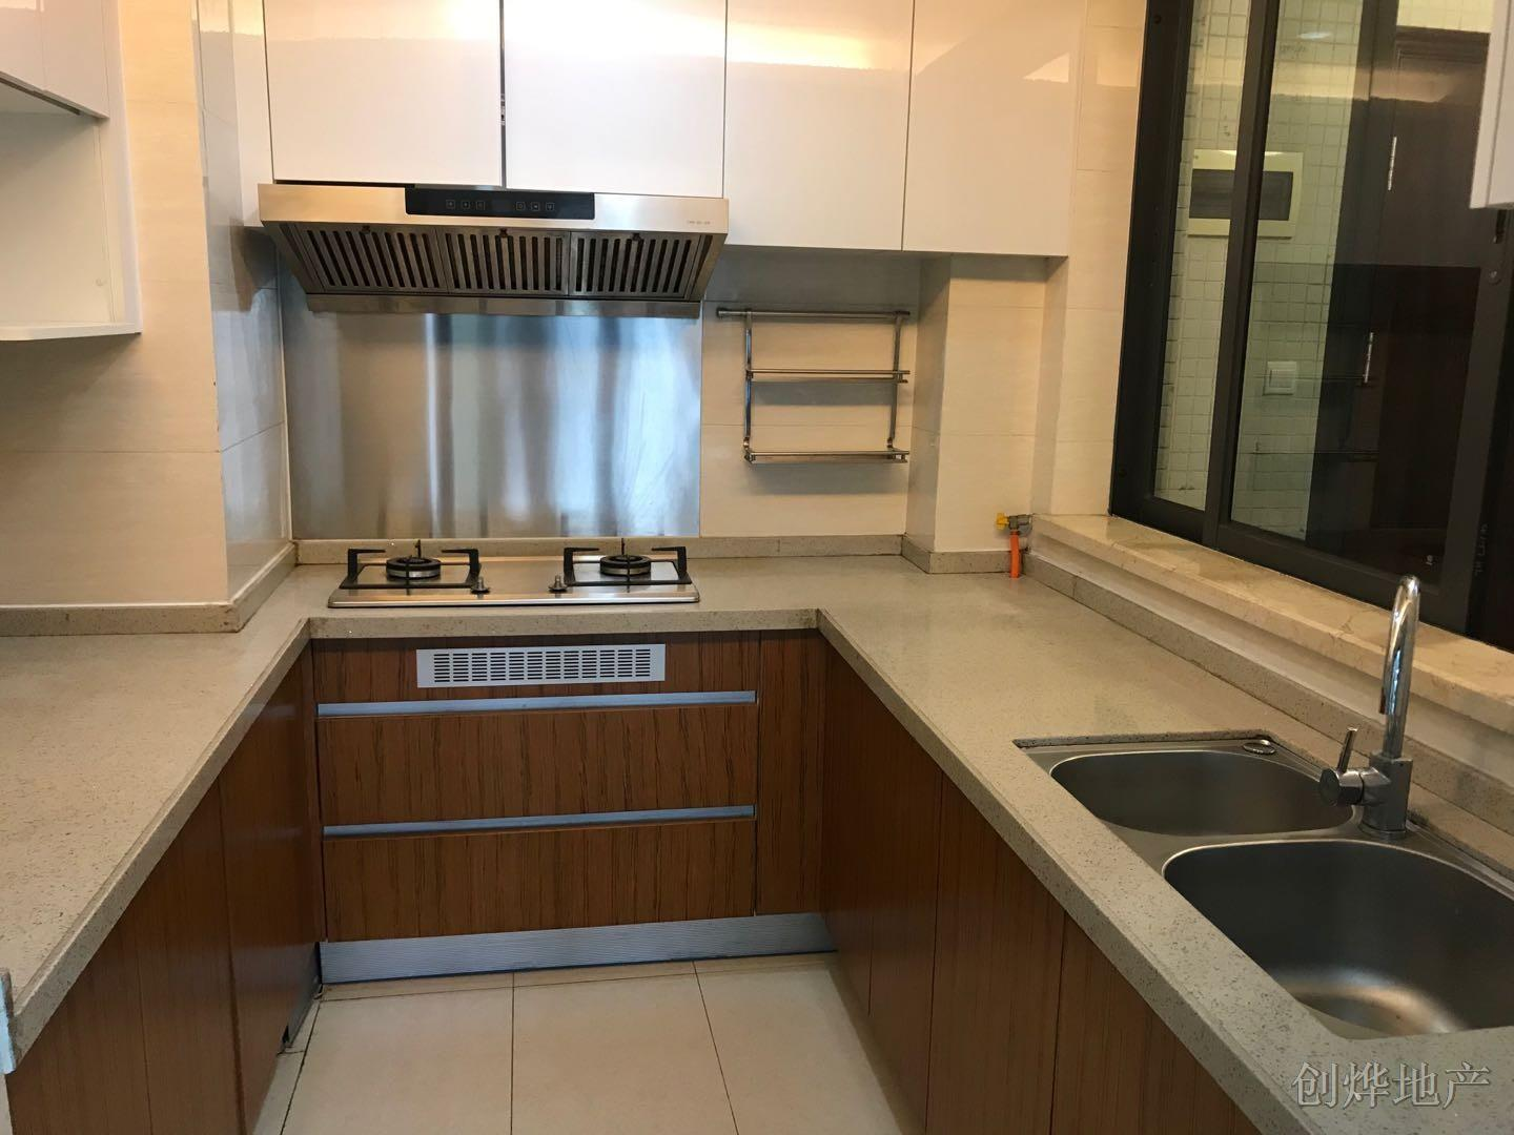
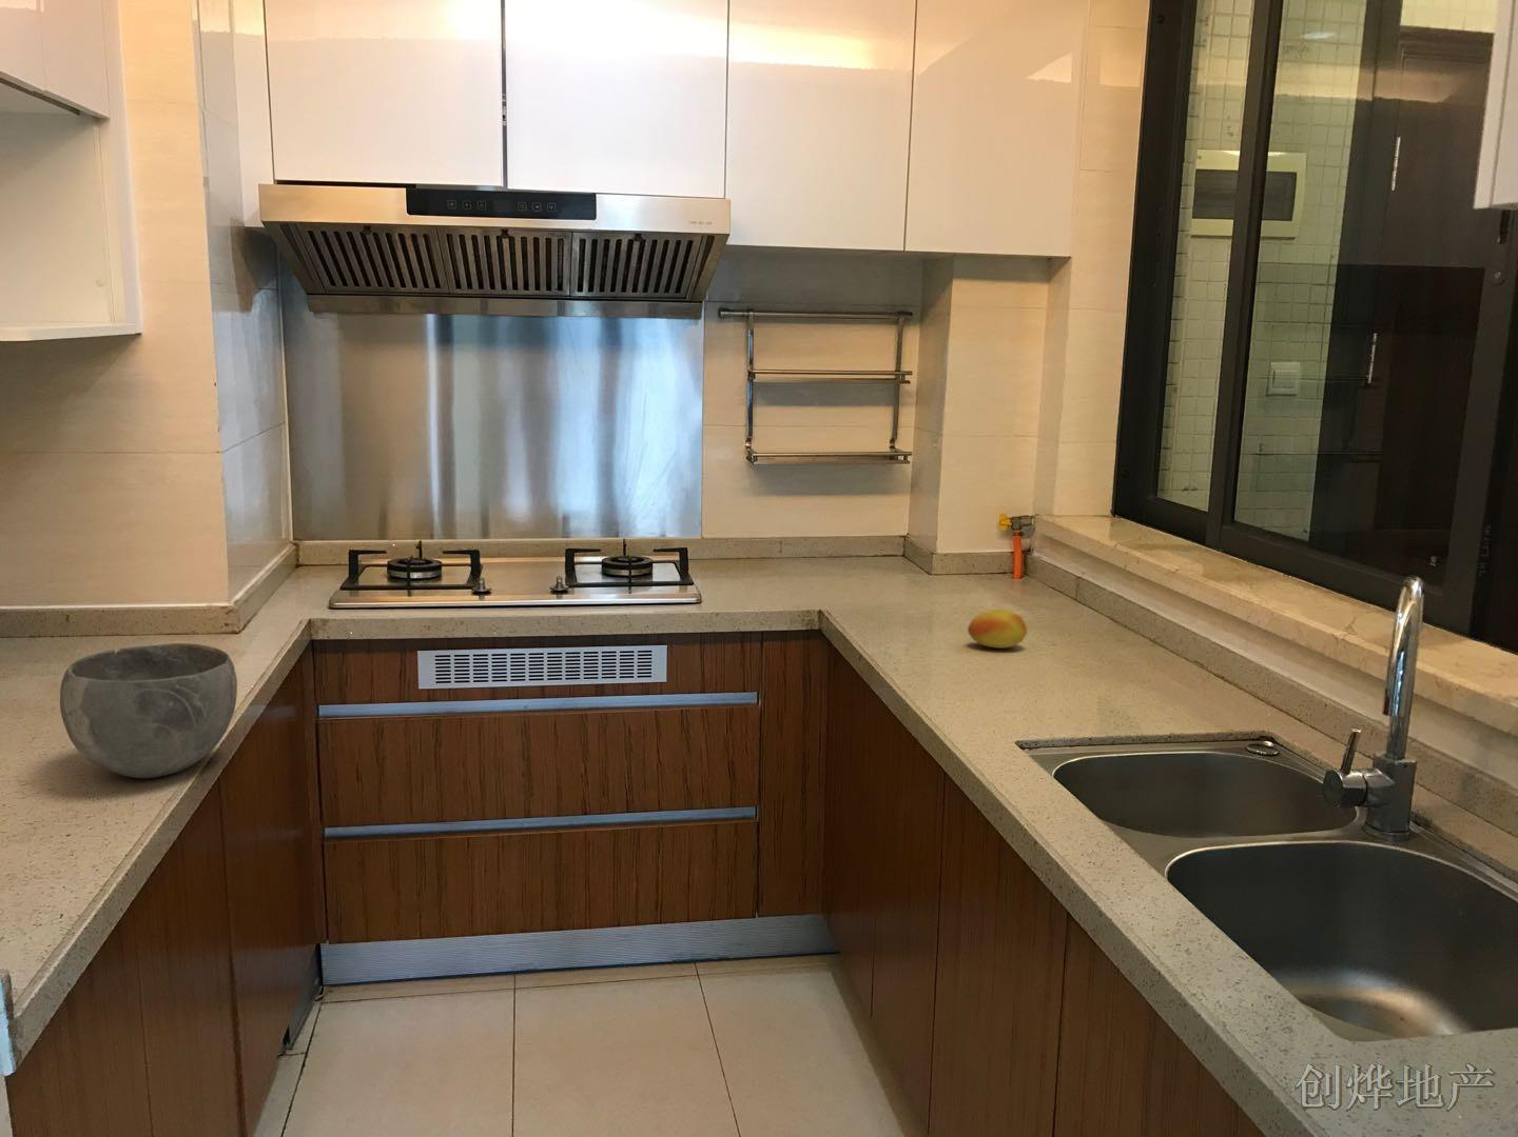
+ fruit (997, 628)
+ bowl (152, 714)
